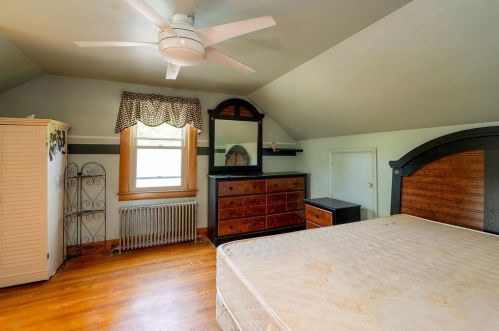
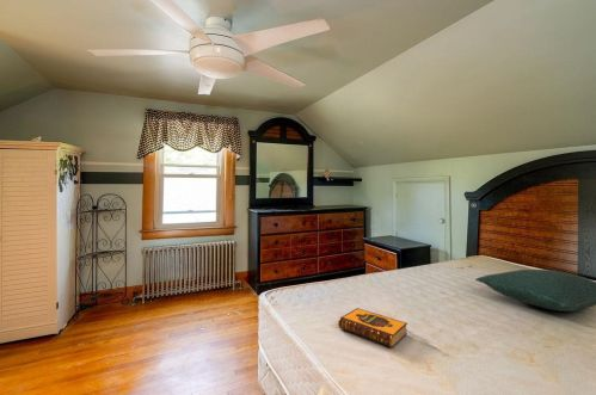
+ hardback book (371, 326)
+ pillow (541, 286)
